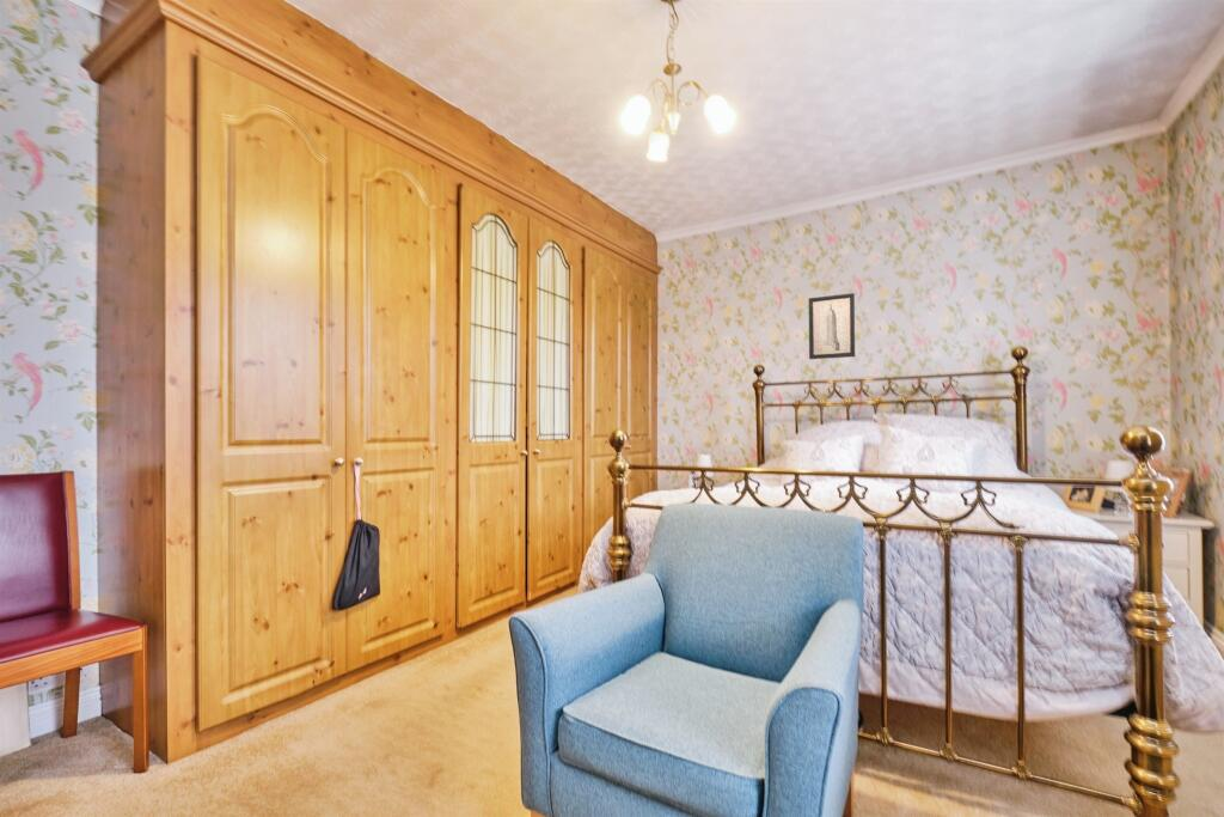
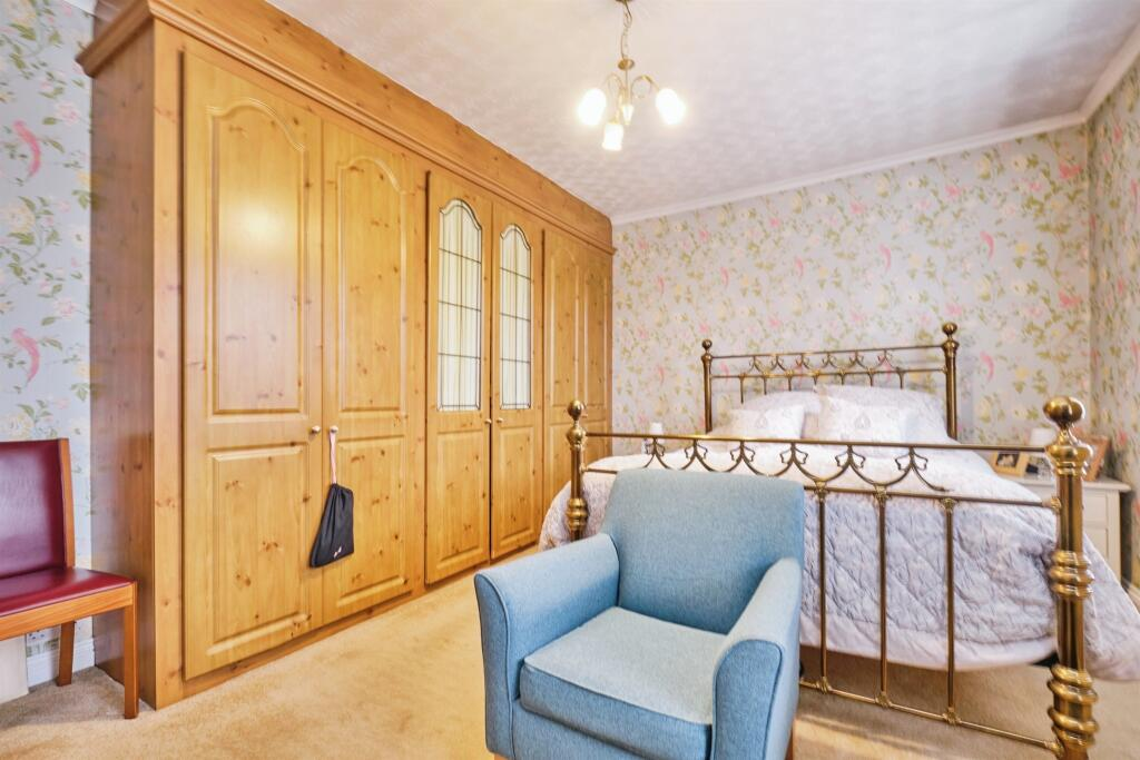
- wall art (831, 327)
